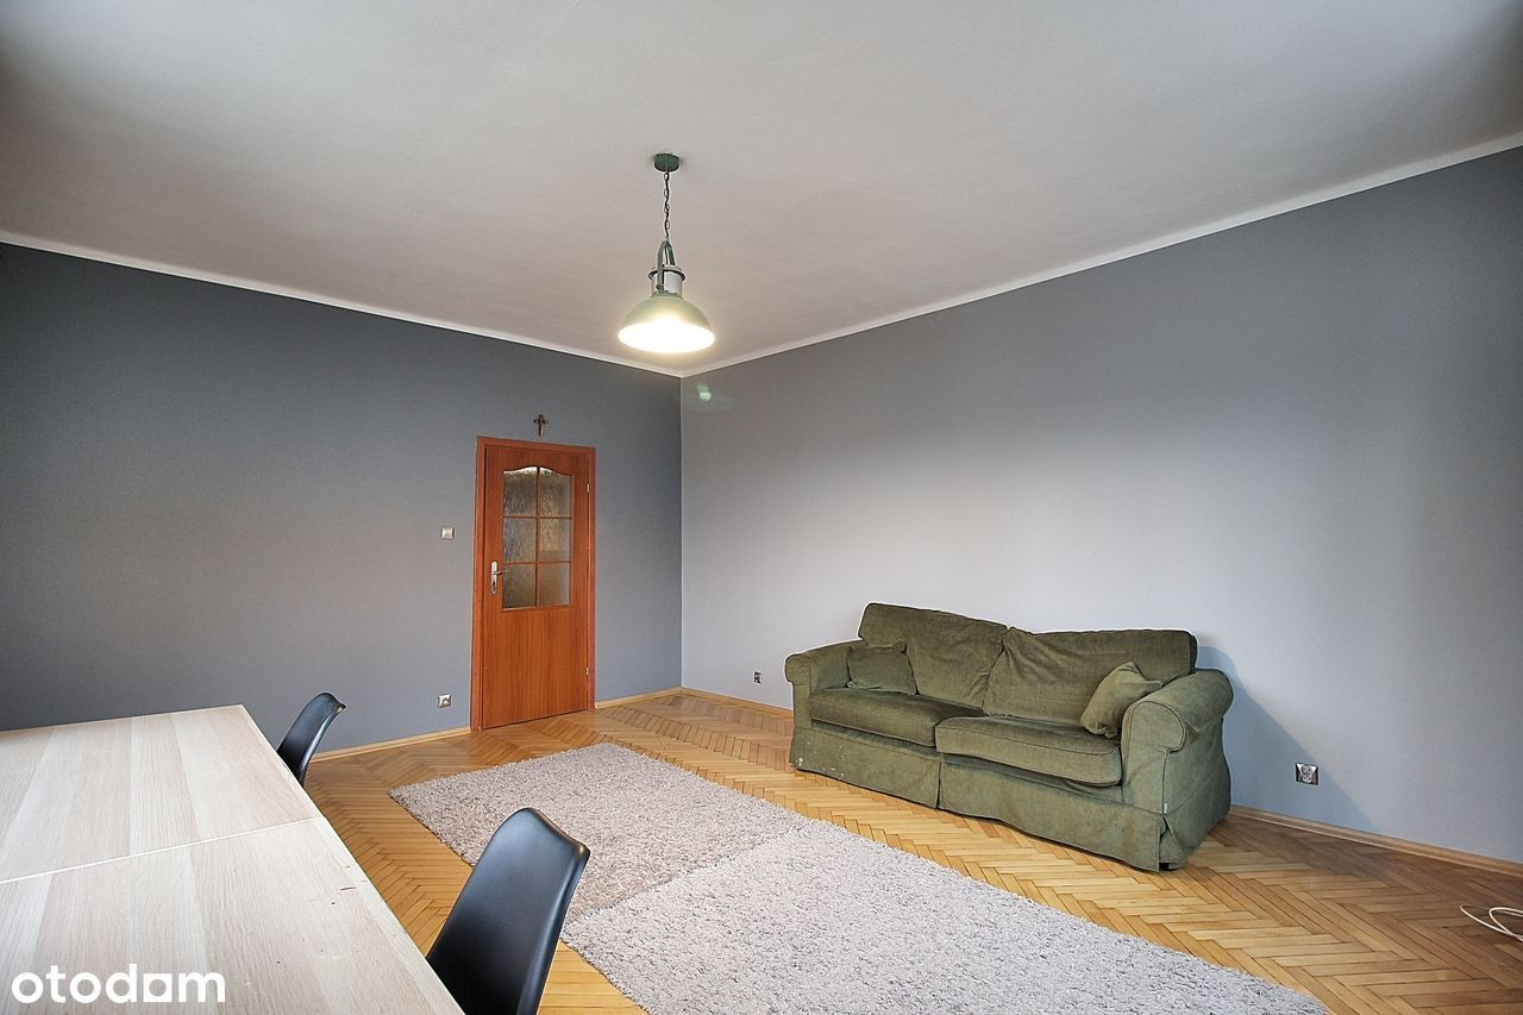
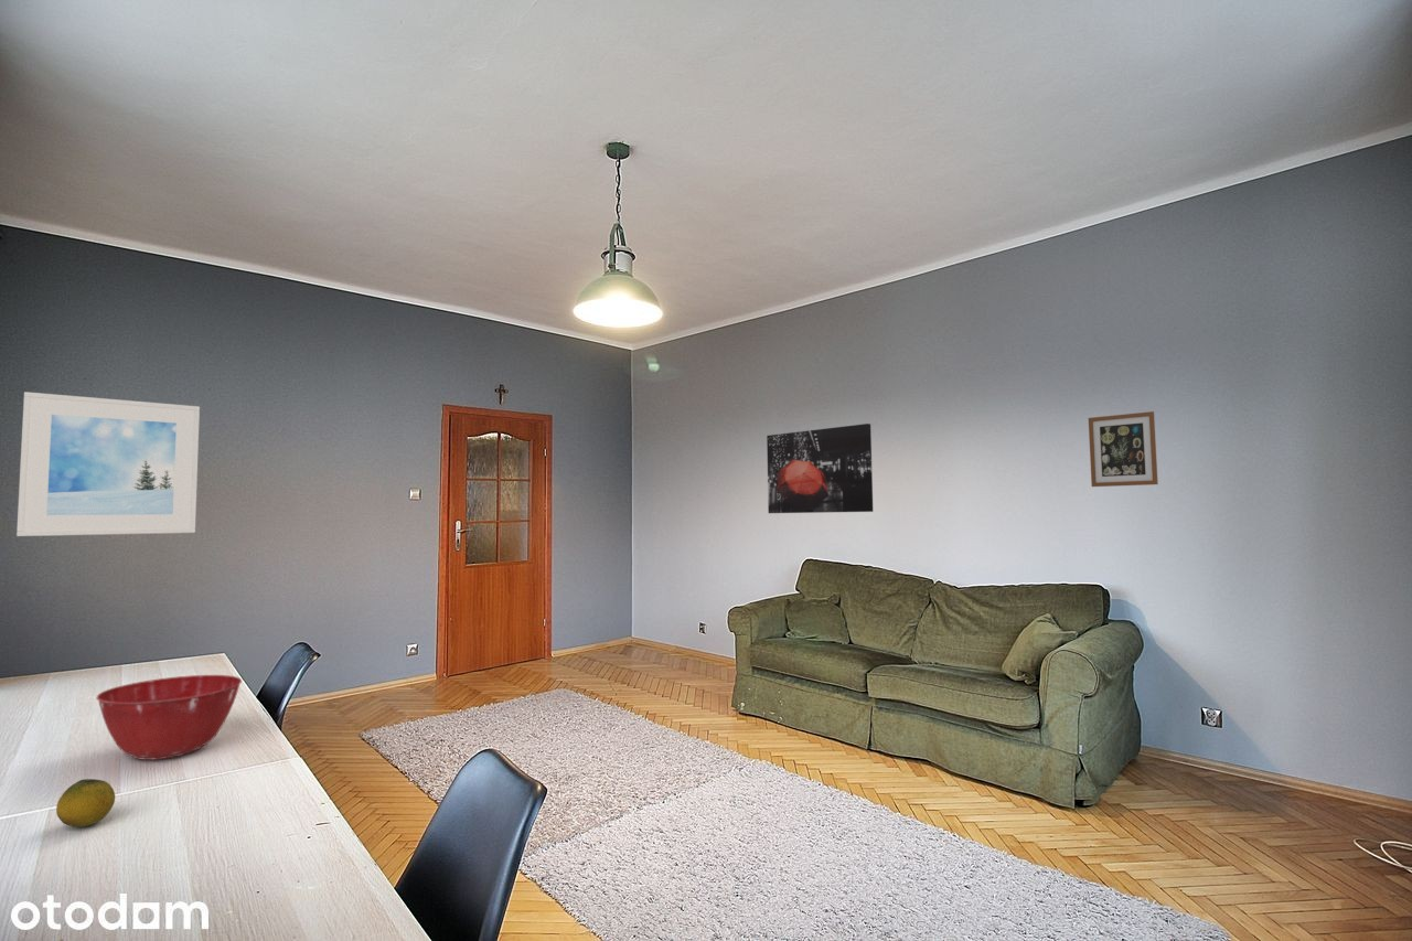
+ wall art (816, 471)
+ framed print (115, 467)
+ fruit (86, 802)
+ mixing bowl (171, 718)
+ wall art (1122, 450)
